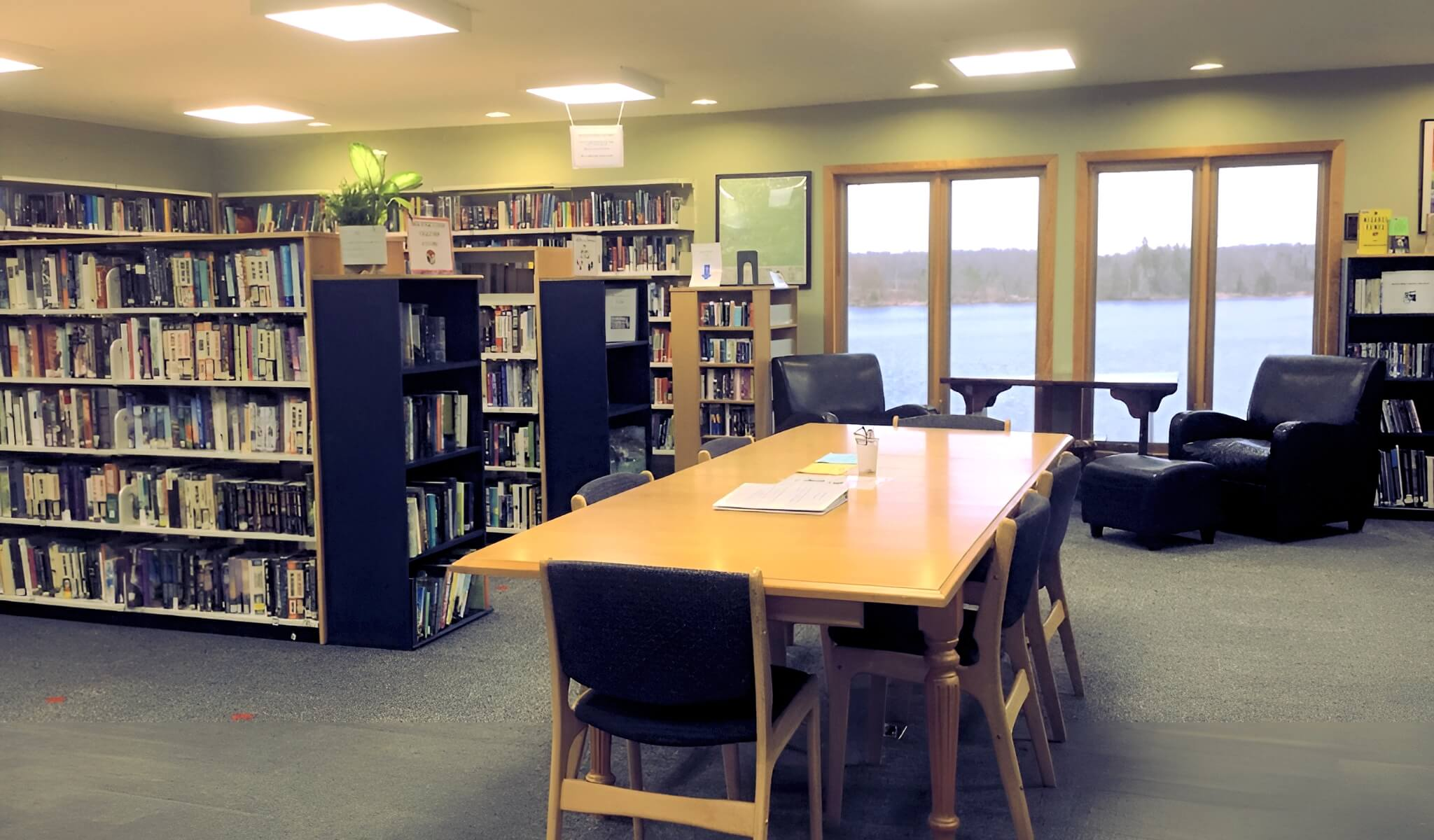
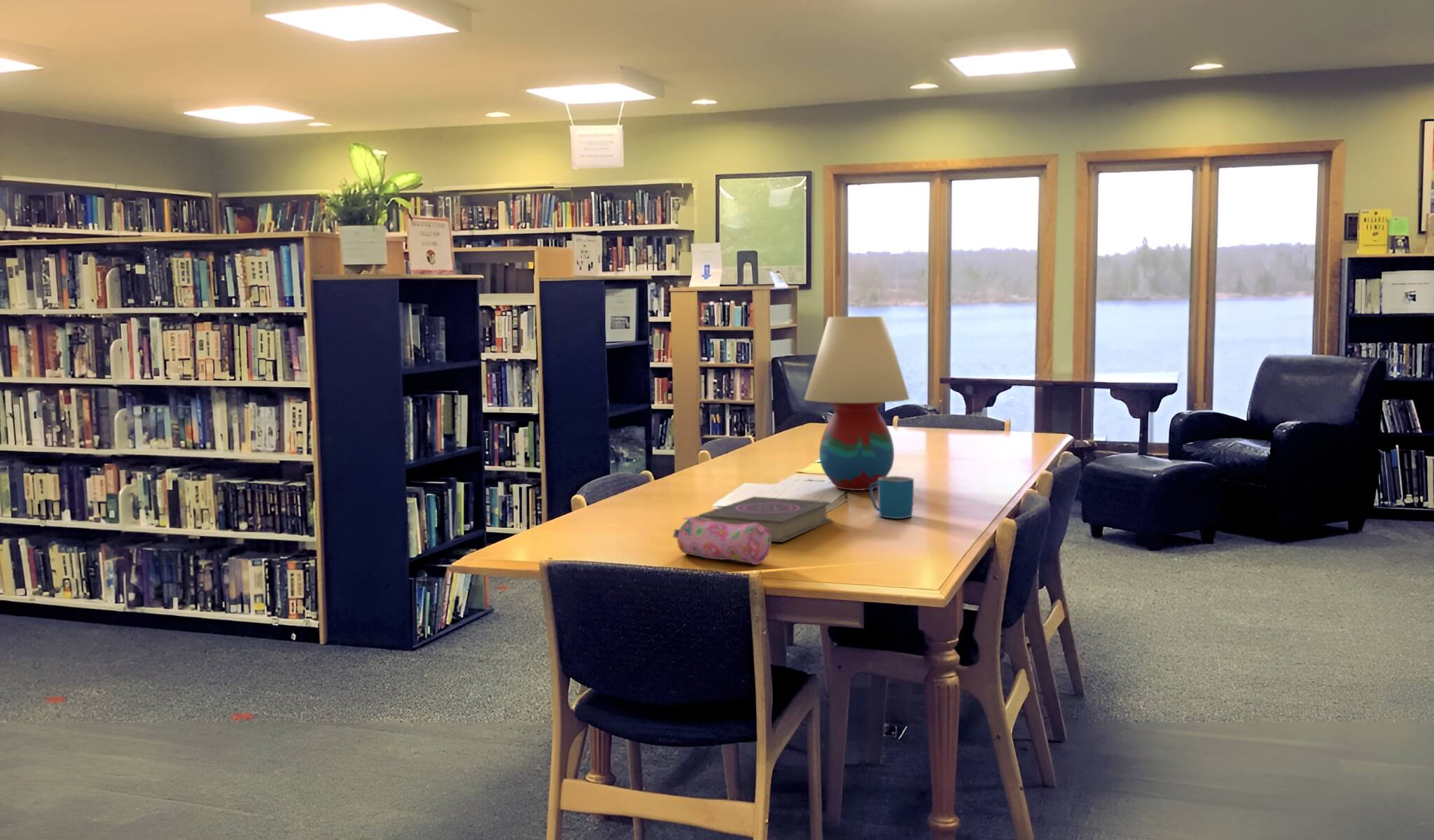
+ table lamp (856, 402)
+ pencil case (723, 539)
+ mug (890, 496)
+ book (766, 517)
